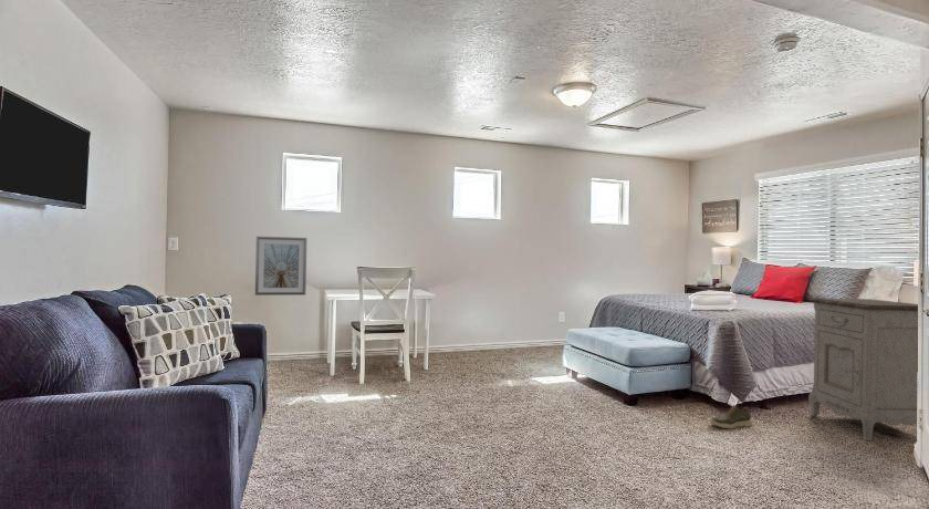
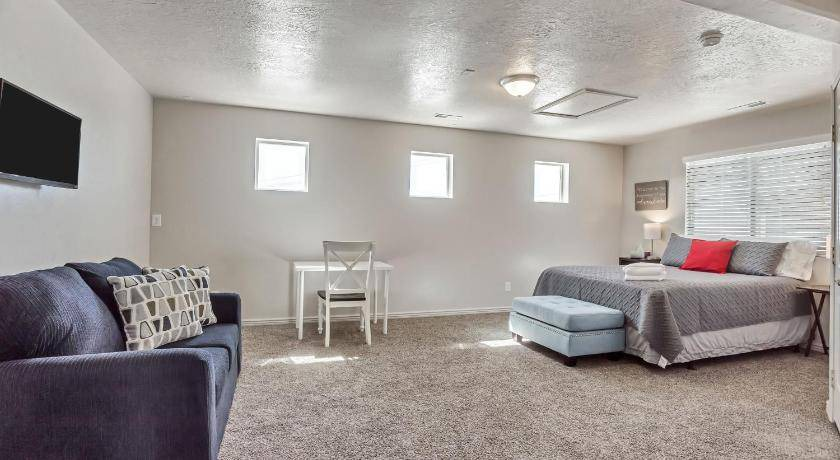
- picture frame (281, 266)
- shoe (730, 415)
- nightstand (863, 364)
